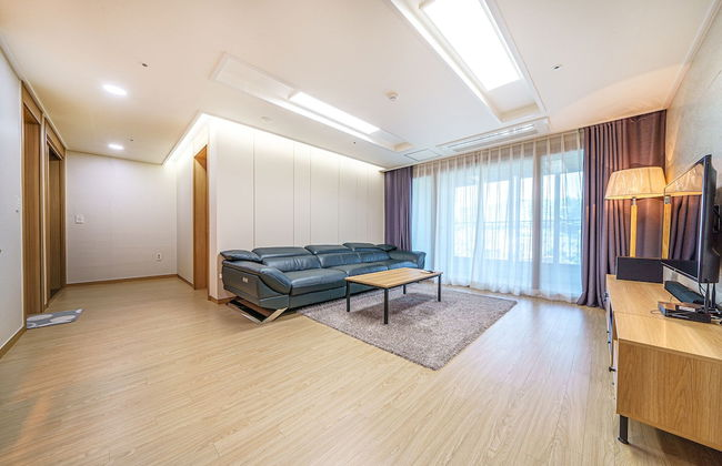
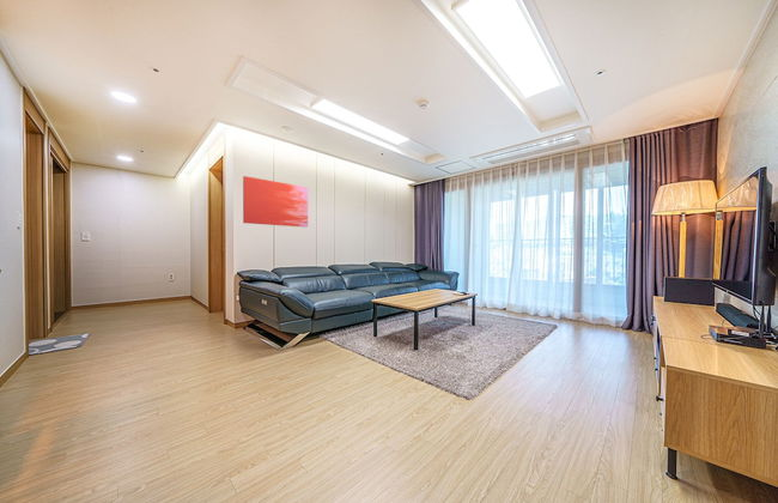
+ wall art (278, 204)
